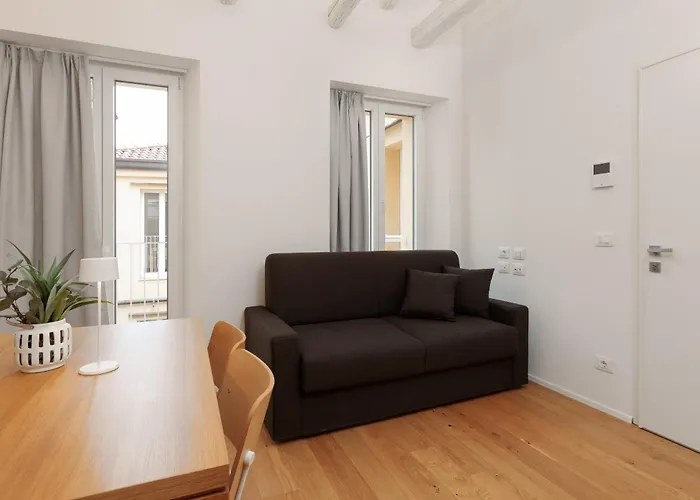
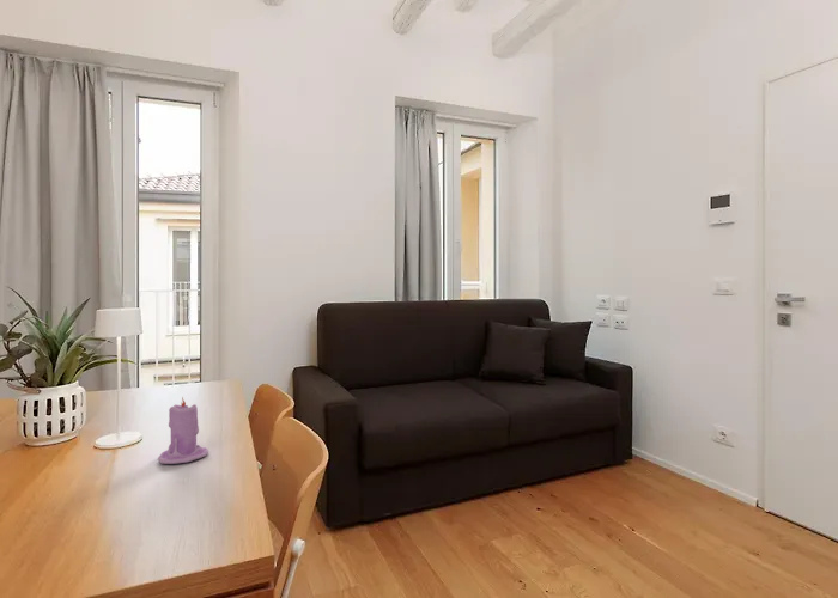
+ candle (182, 426)
